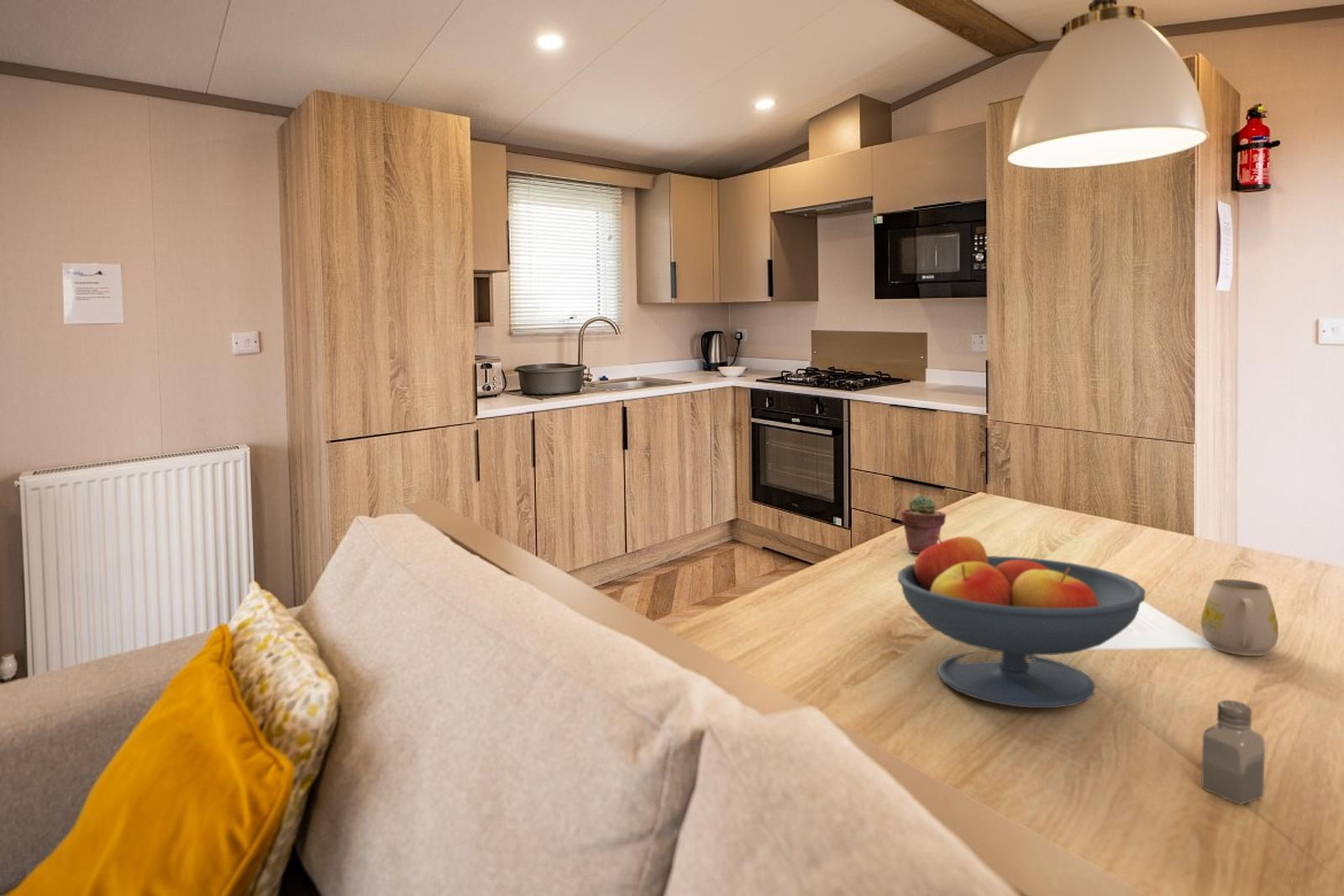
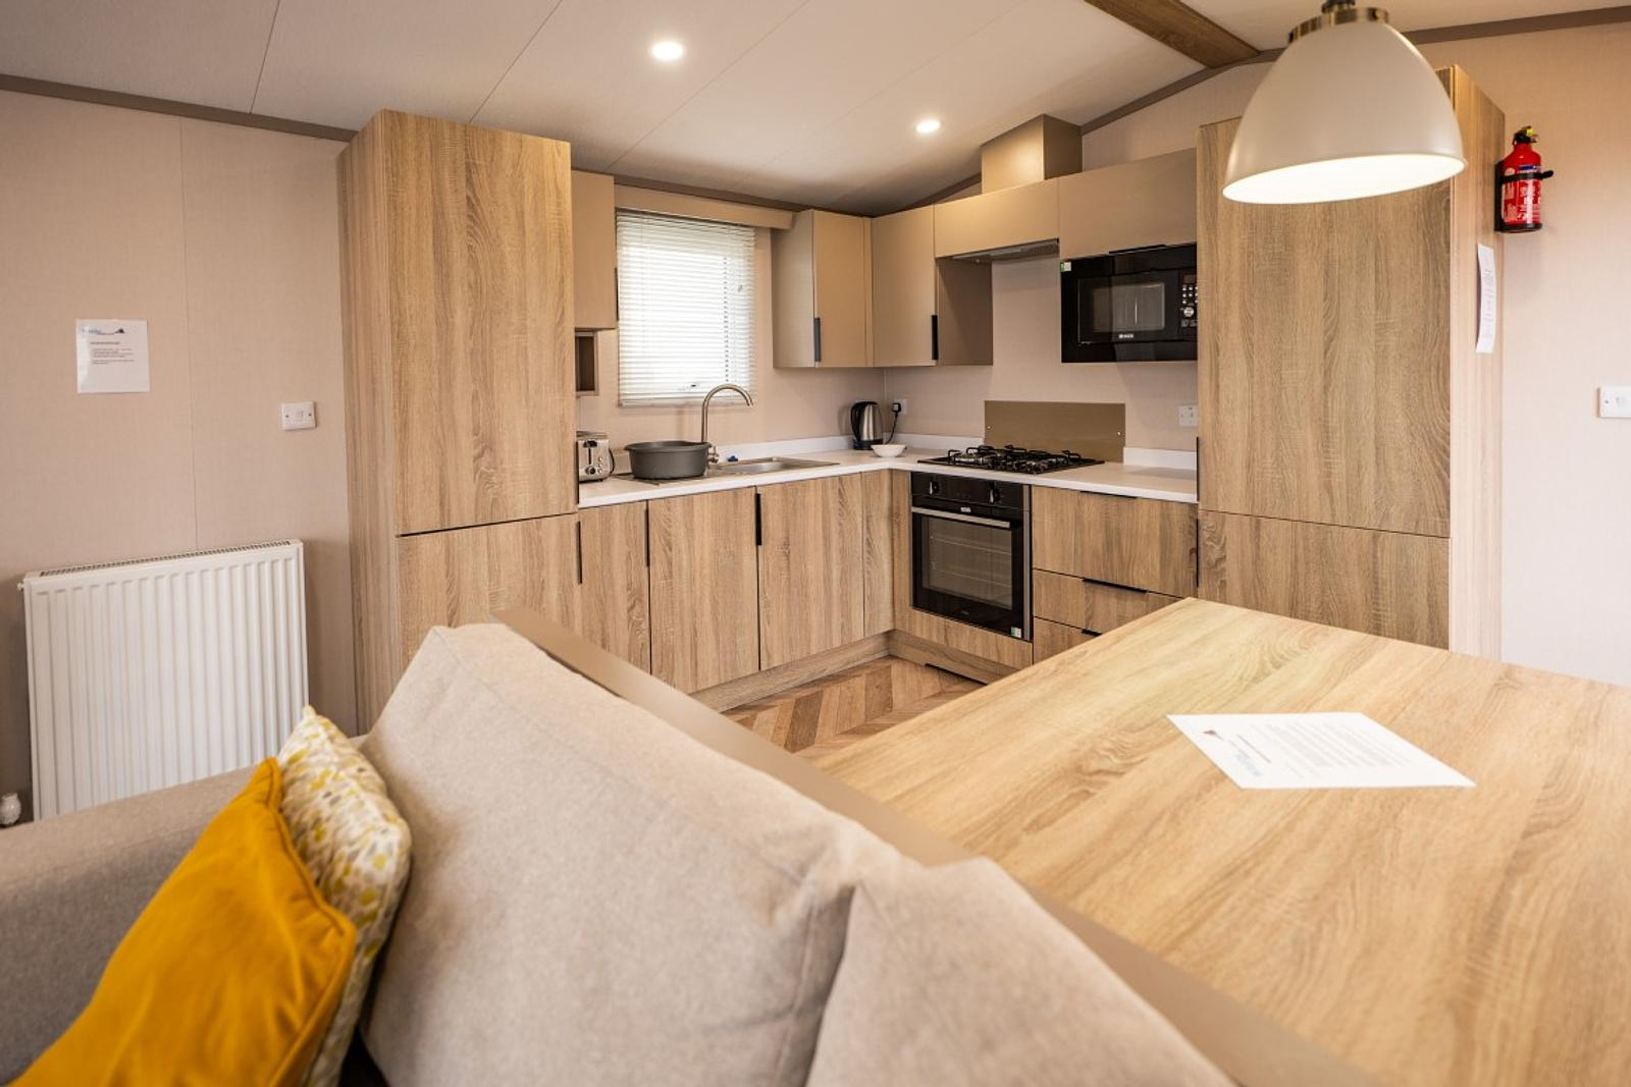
- fruit bowl (1014, 611)
- saltshaker (1233, 748)
- mug (1241, 618)
- potted succulent (922, 522)
